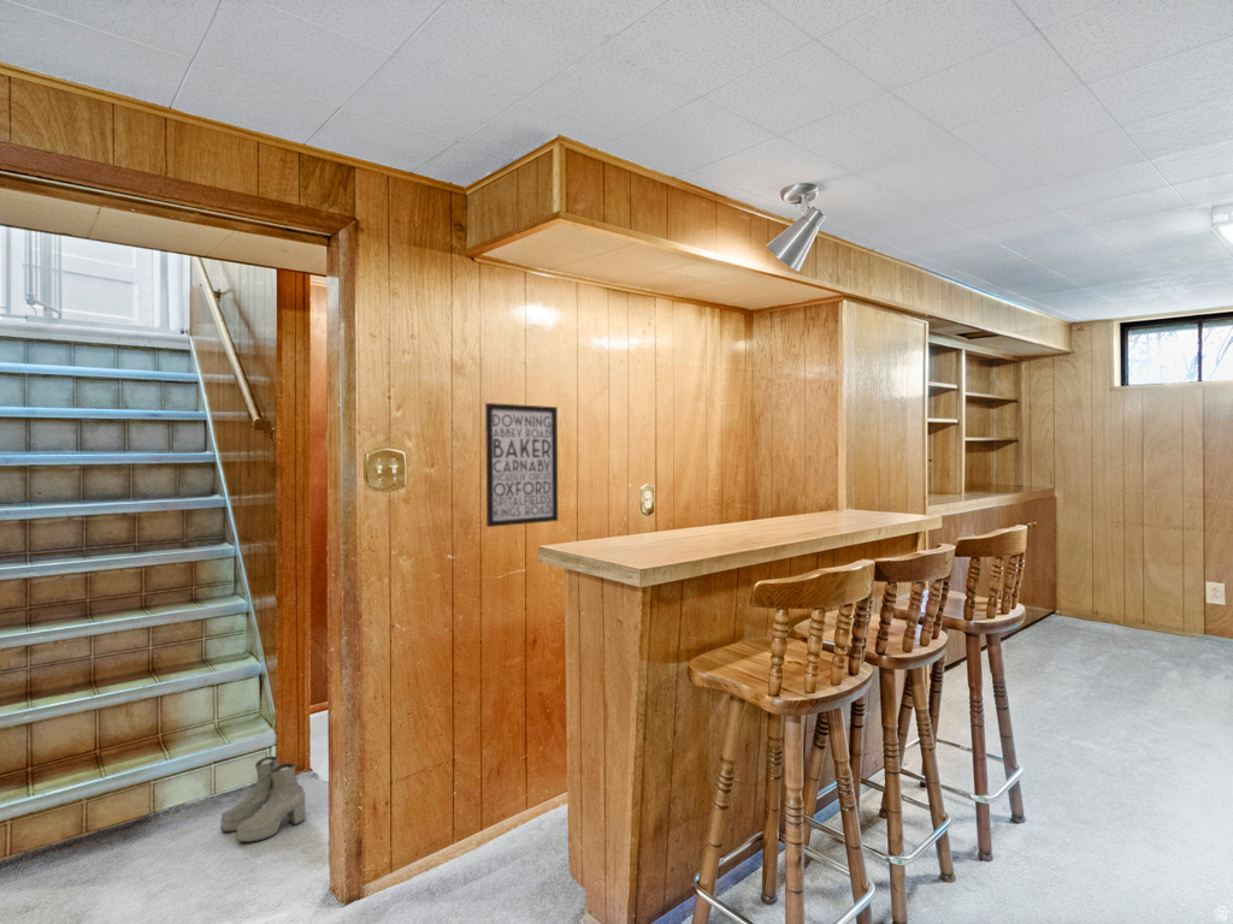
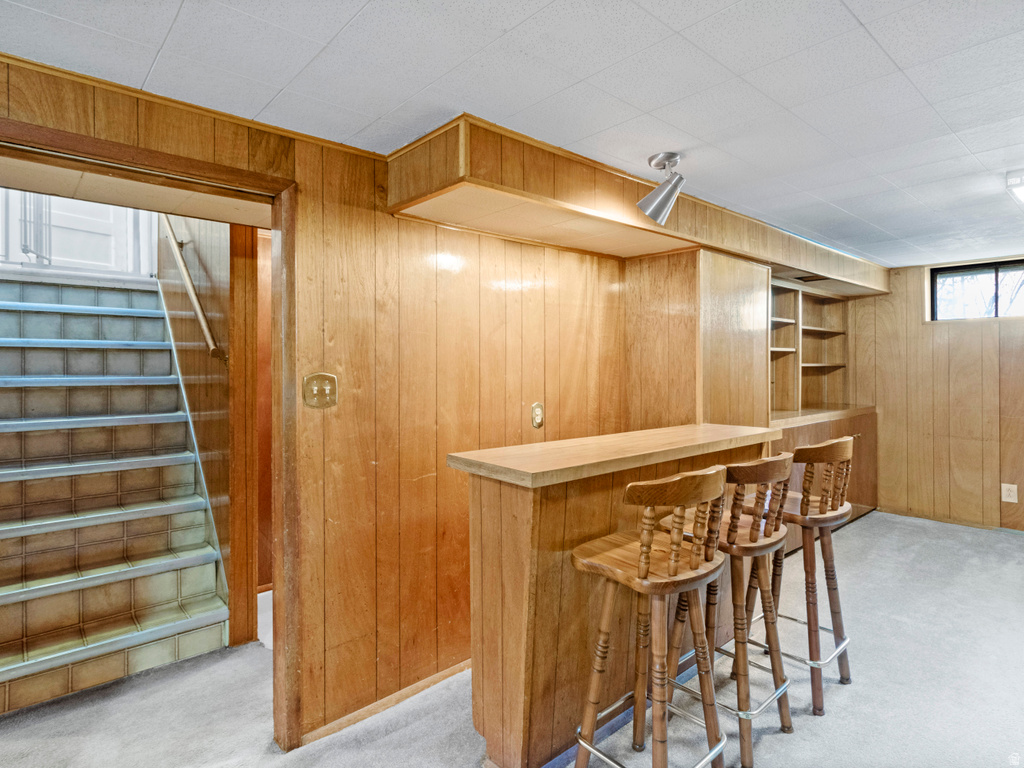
- wall art (523, 464)
- boots (264, 795)
